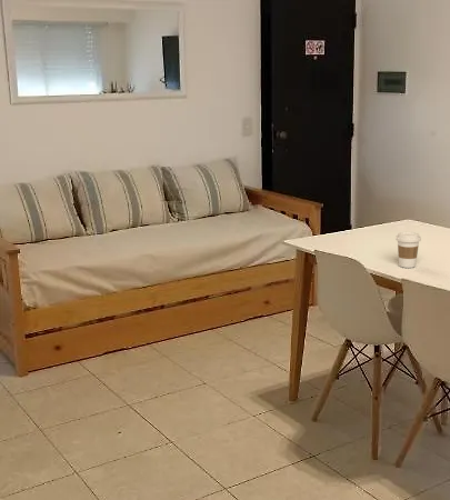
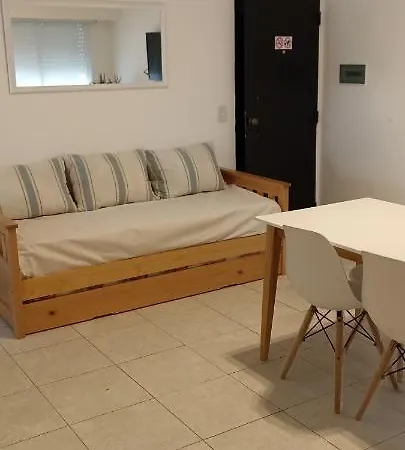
- coffee cup (408, 249)
